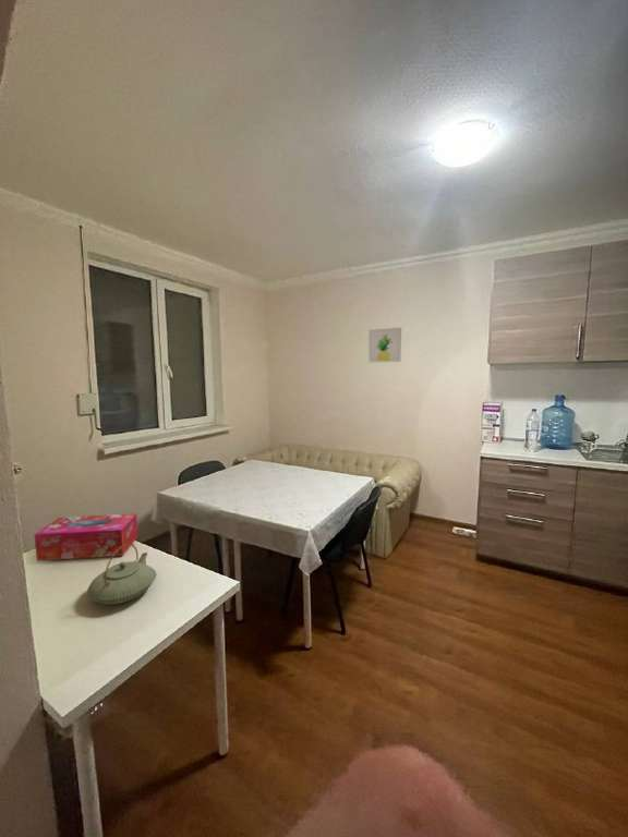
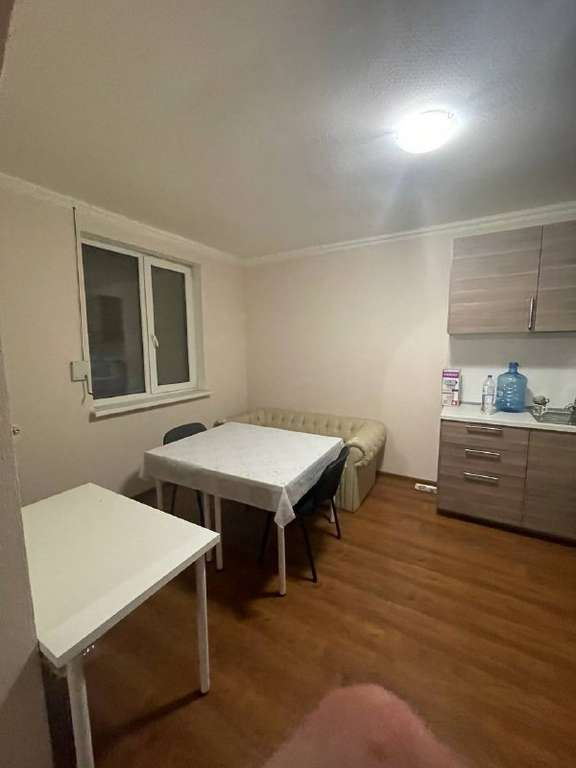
- wall art (384, 345)
- tissue box (89, 535)
- teapot (125, 567)
